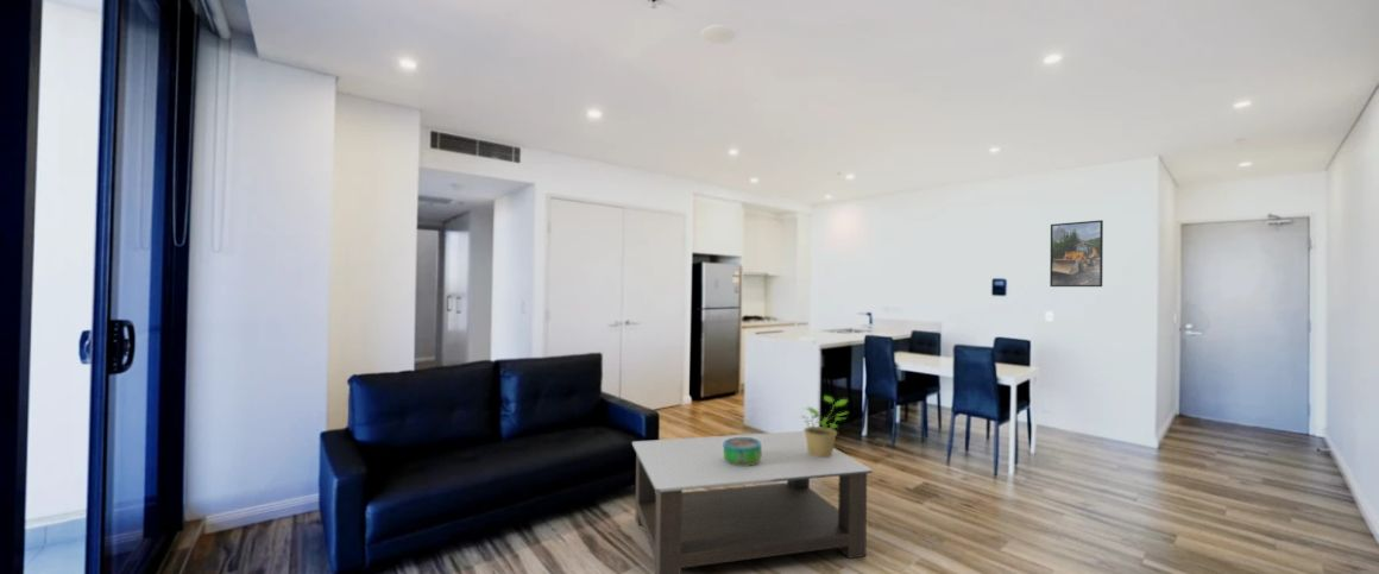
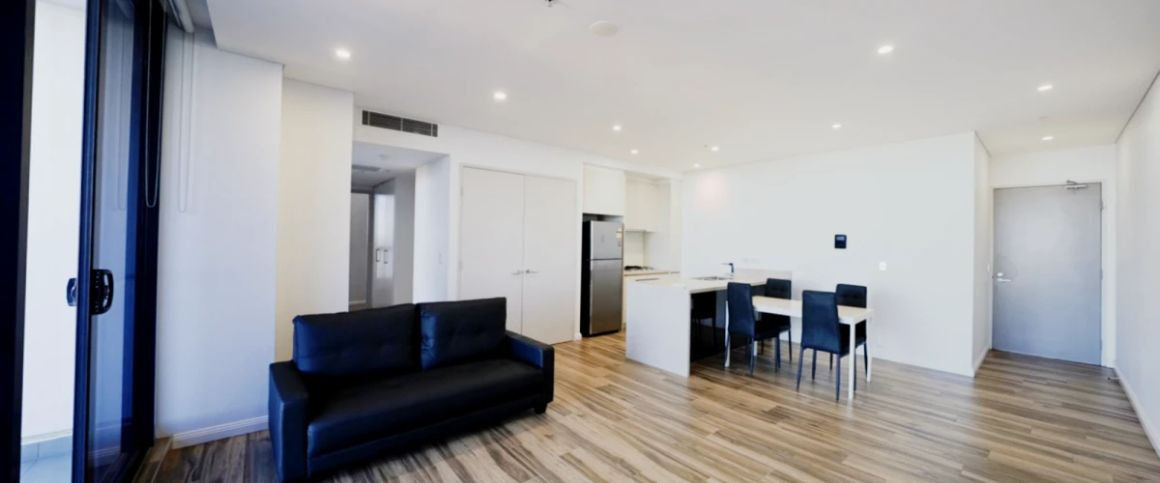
- decorative bowl (742, 450)
- coffee table (742, 494)
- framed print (1075, 254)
- potted plant (821, 427)
